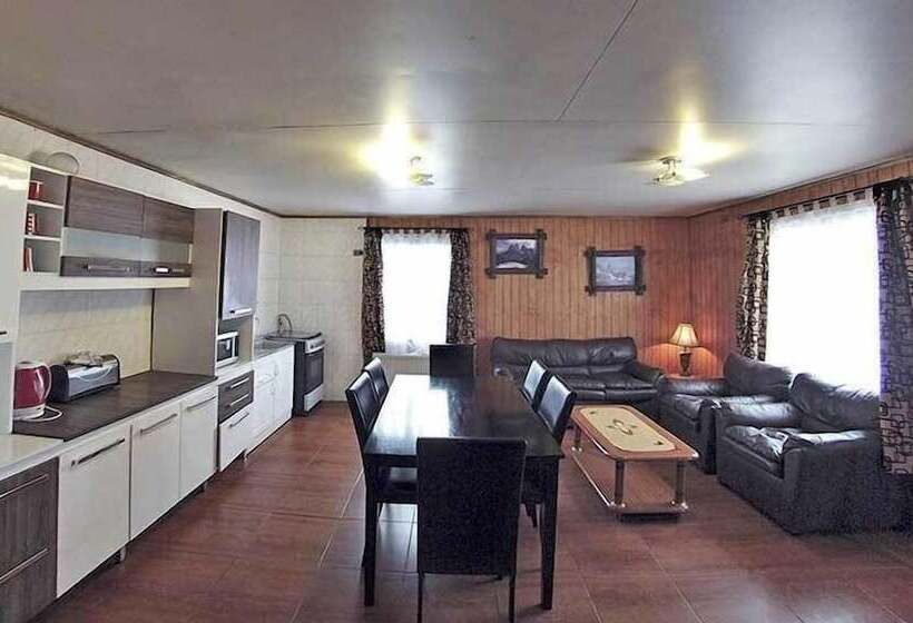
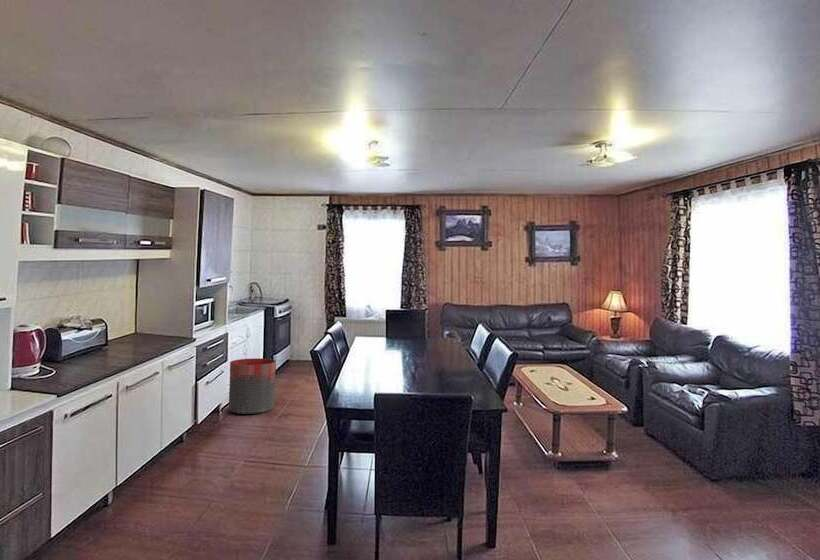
+ trash can (252, 385)
